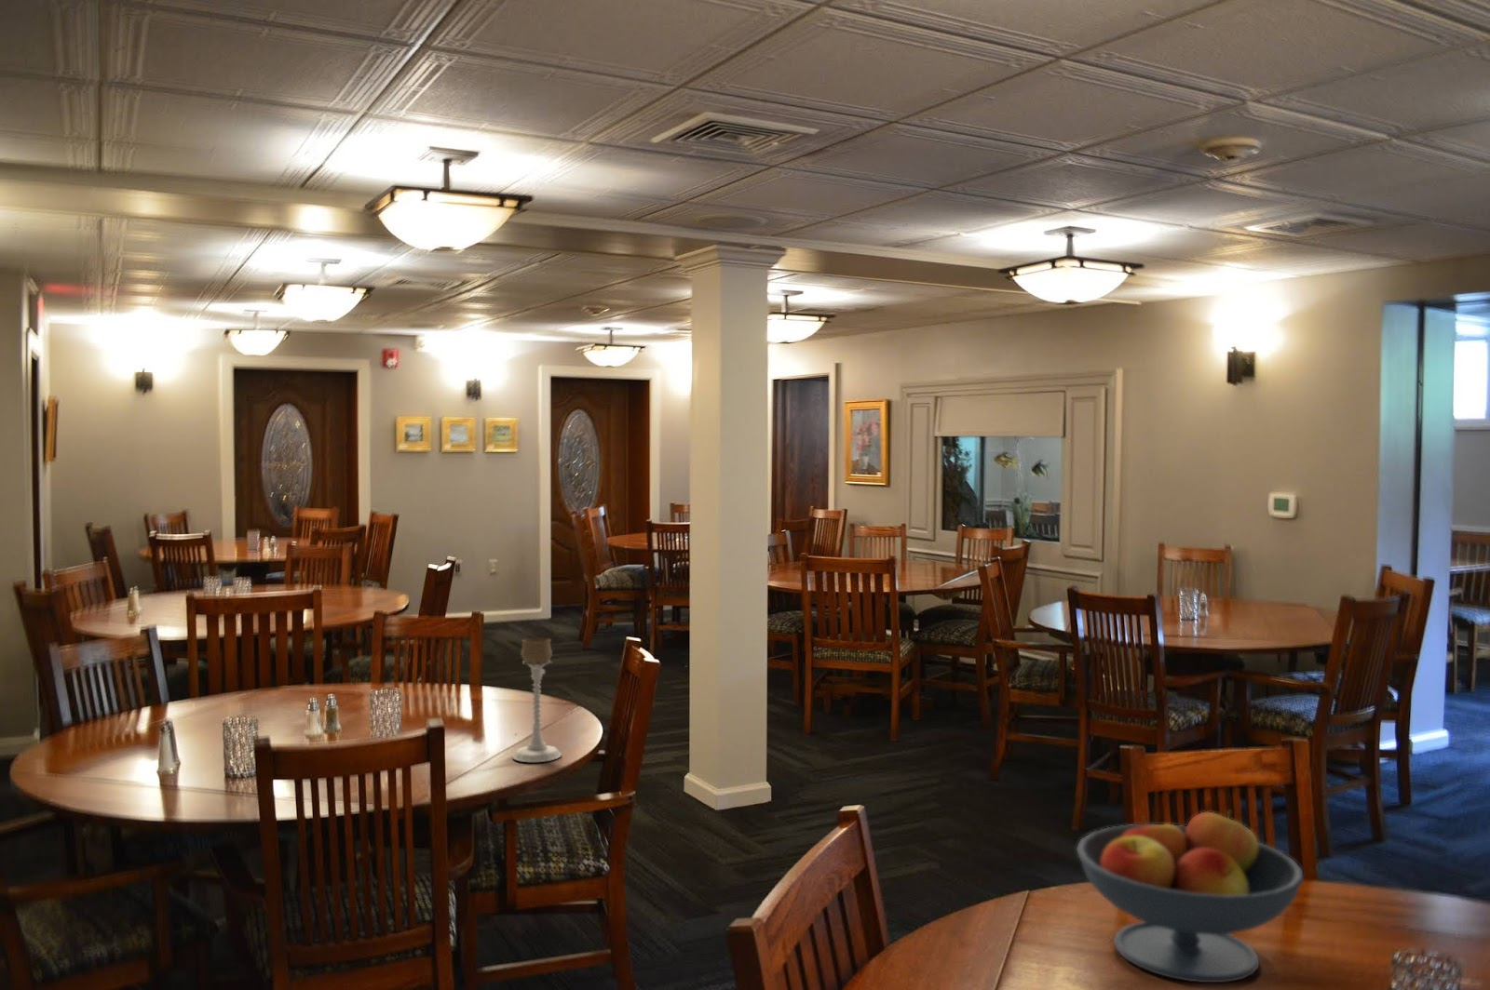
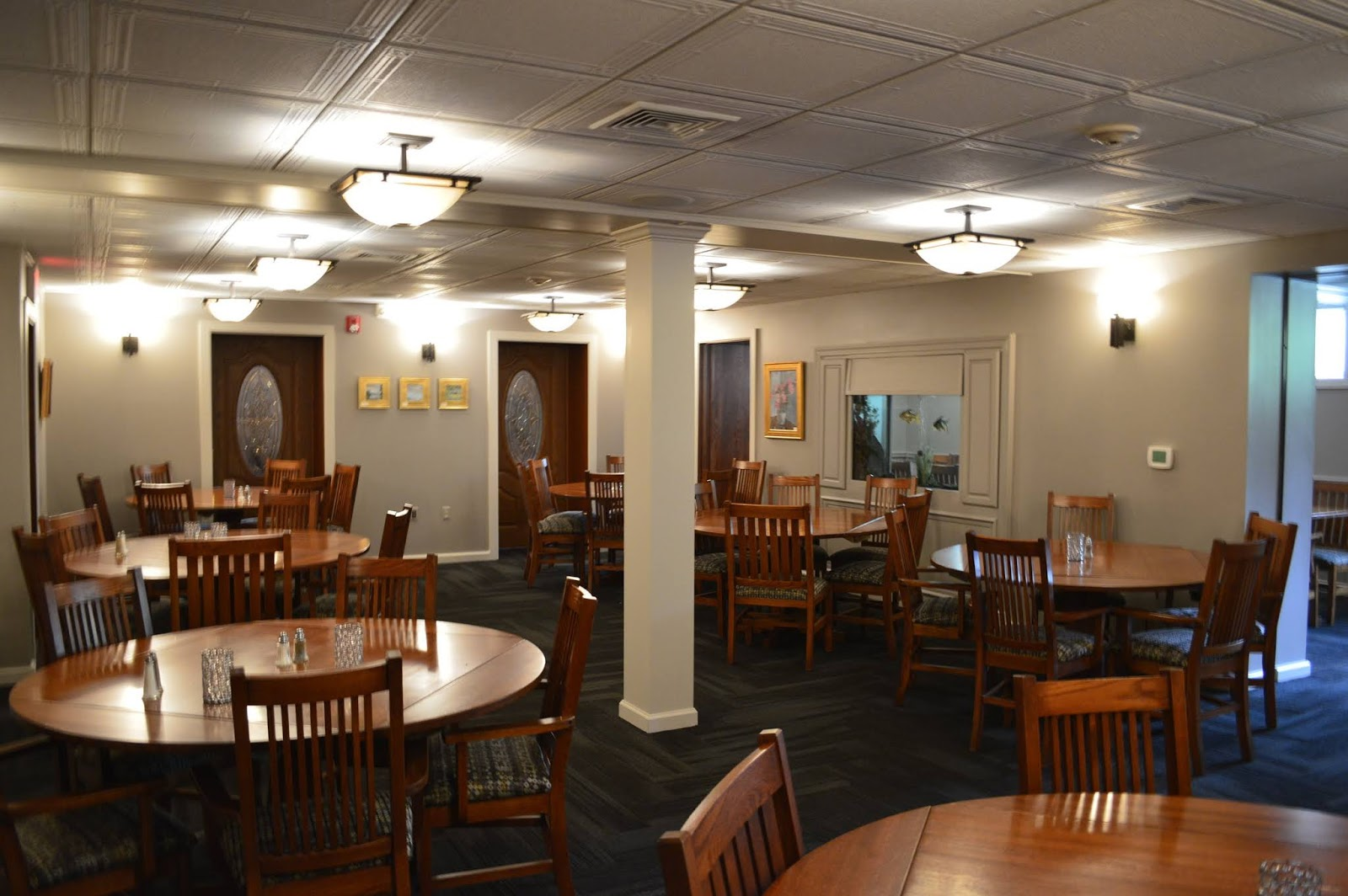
- fruit bowl (1186, 887)
- candle holder (536, 698)
